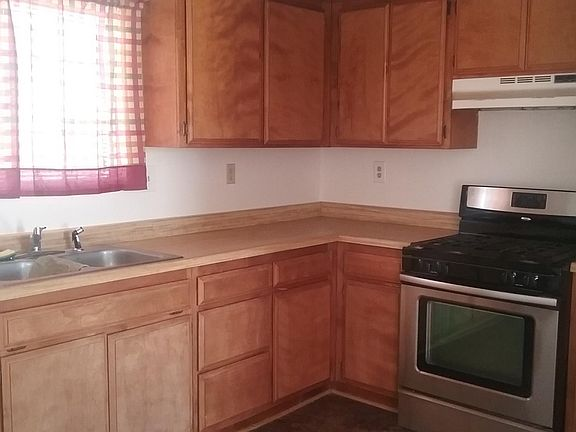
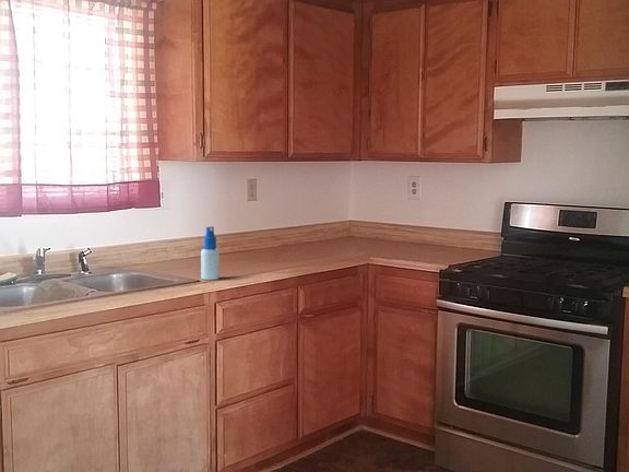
+ spray bottle (210, 252)
